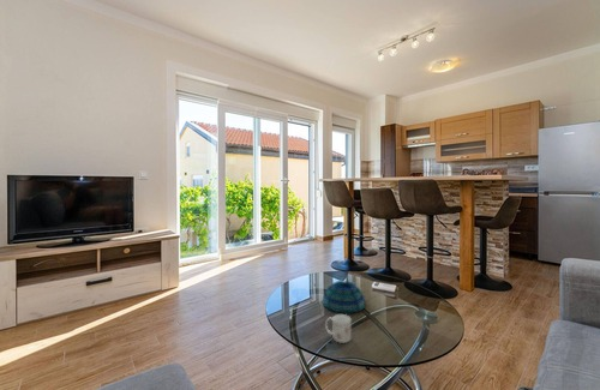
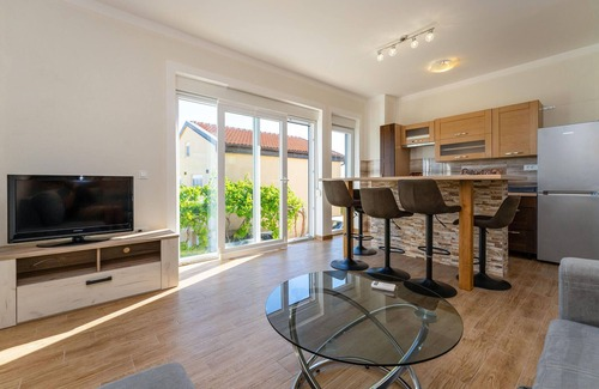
- decorative bowl (343, 292)
- mug (337, 326)
